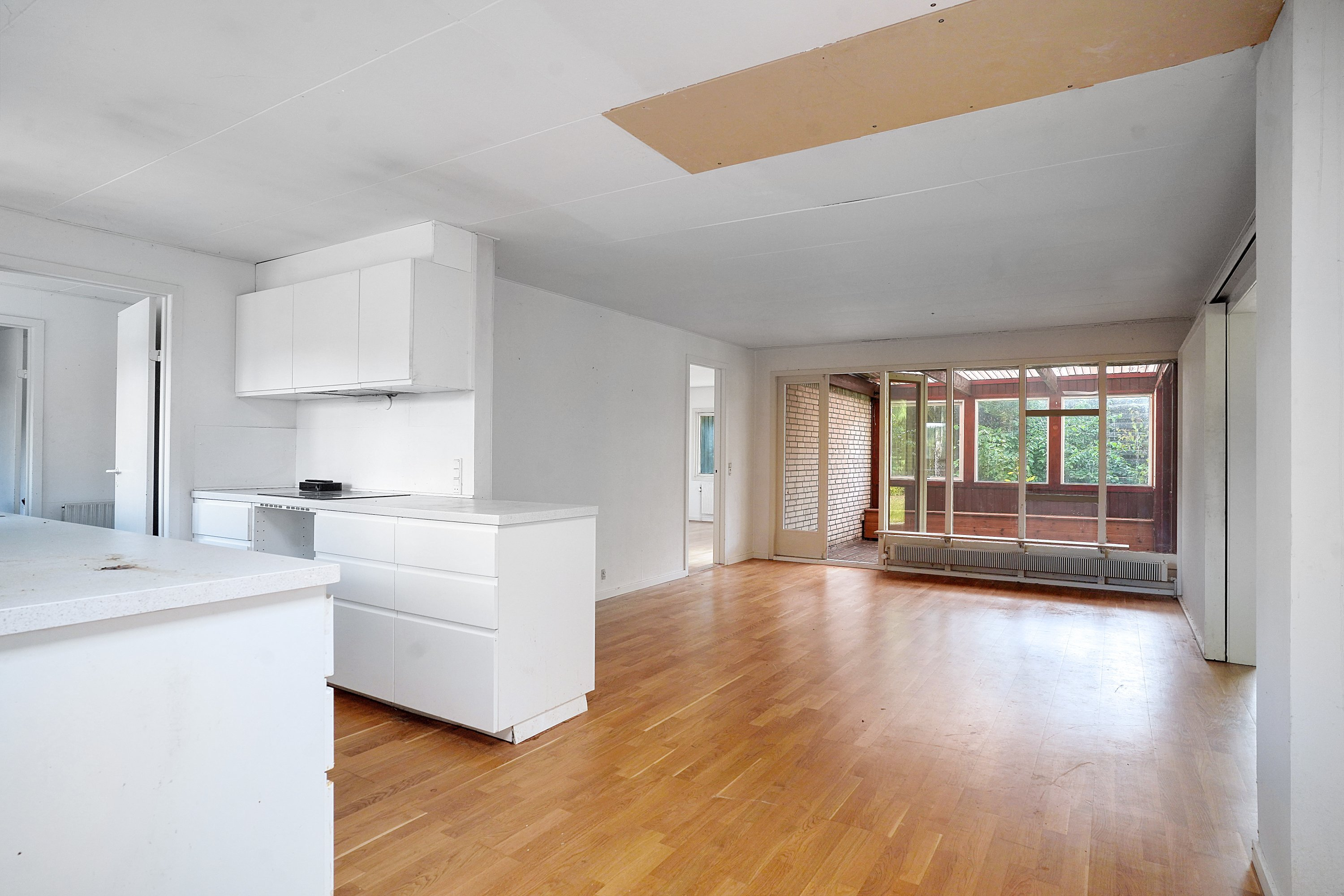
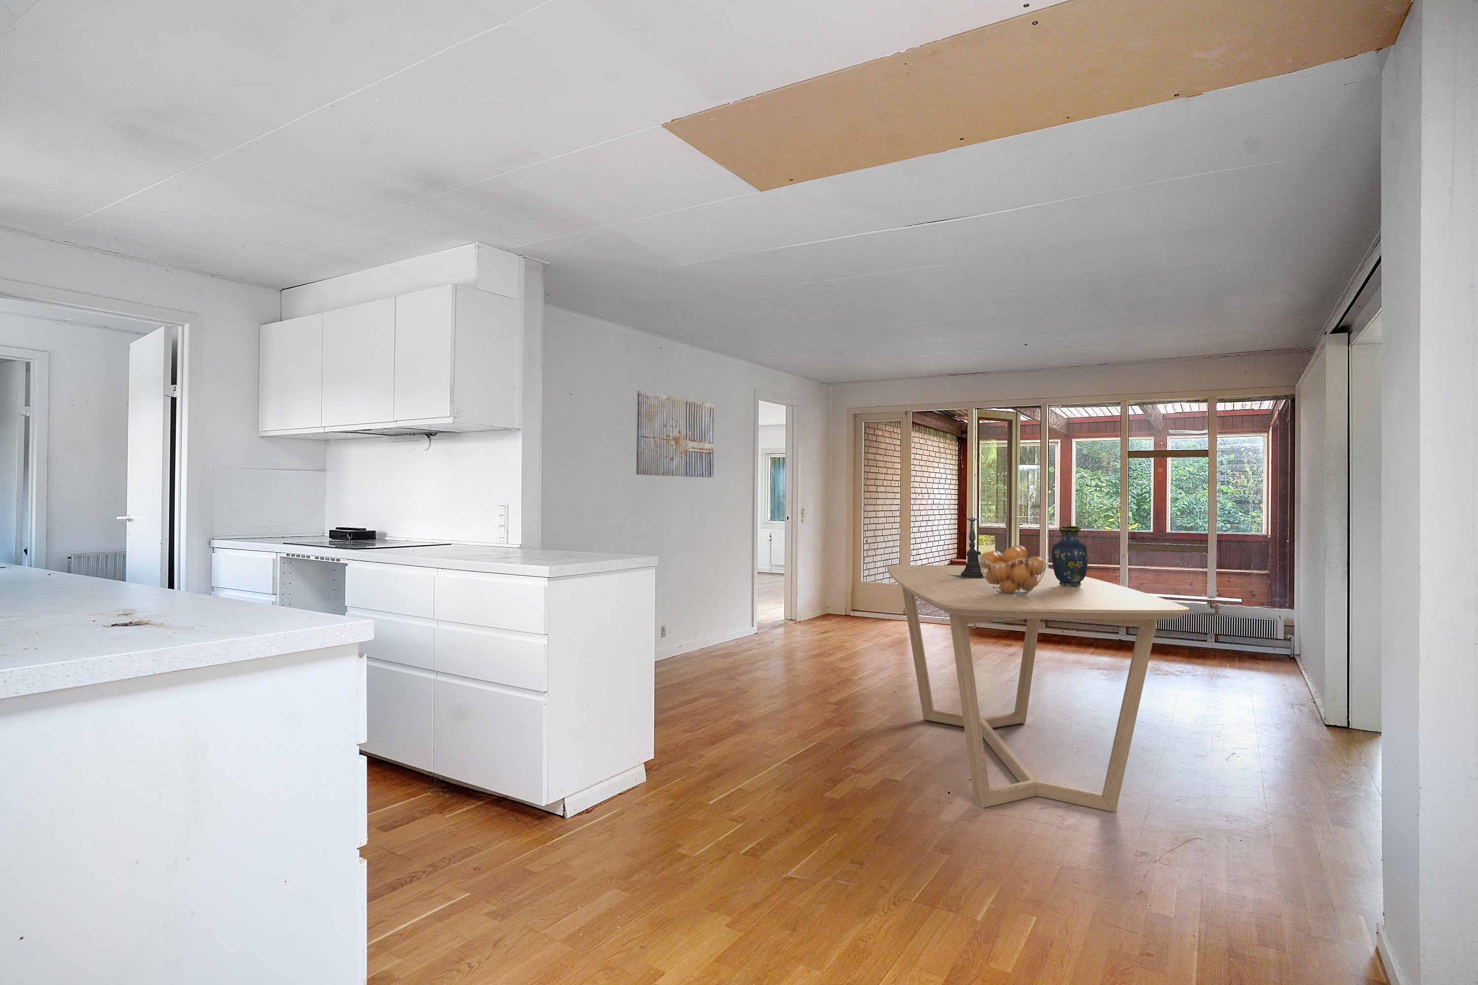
+ candle holder (972, 542)
+ dining table (1019, 672)
+ fruit basket (1013, 569)
+ vase (1070, 555)
+ wall art (677, 436)
